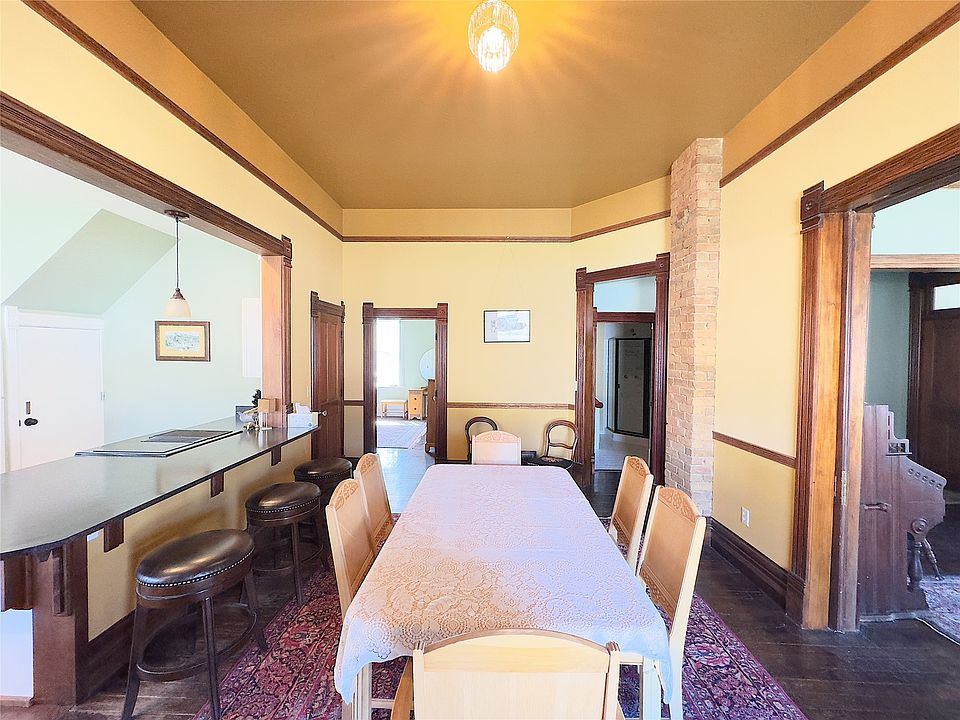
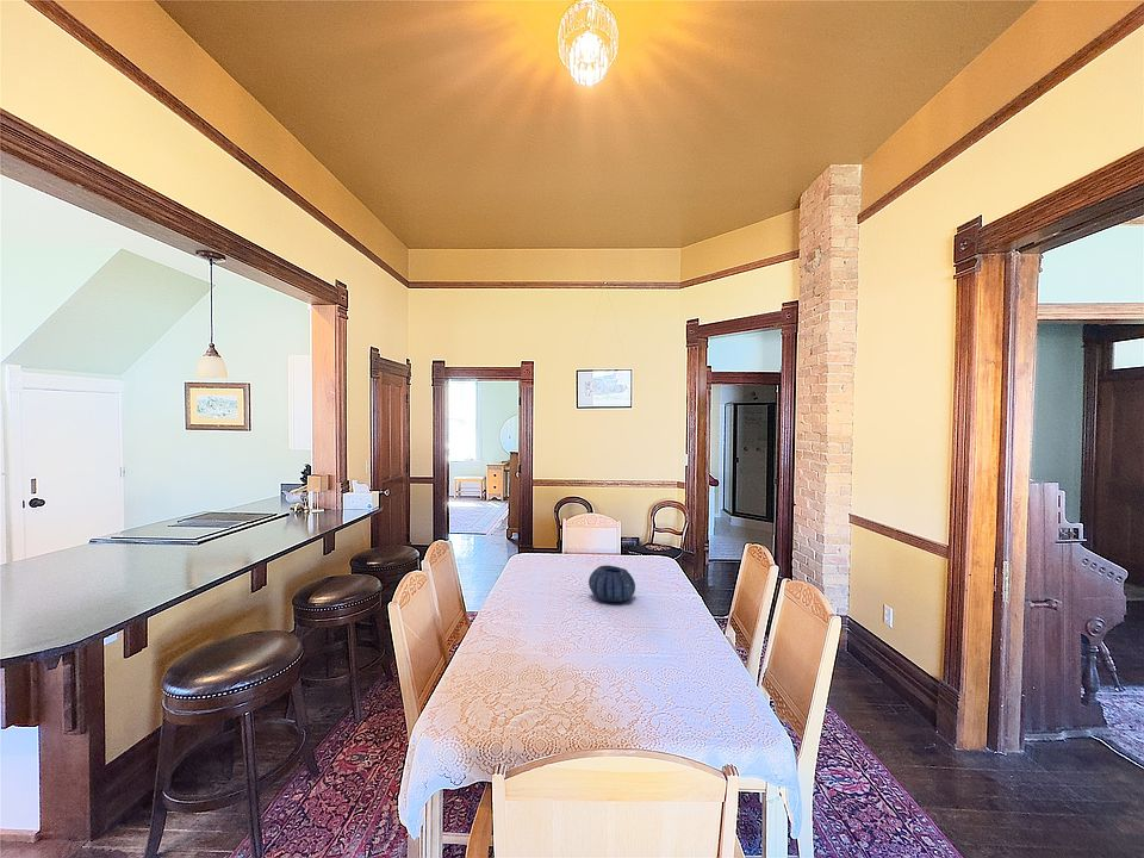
+ decorative bowl (611, 583)
